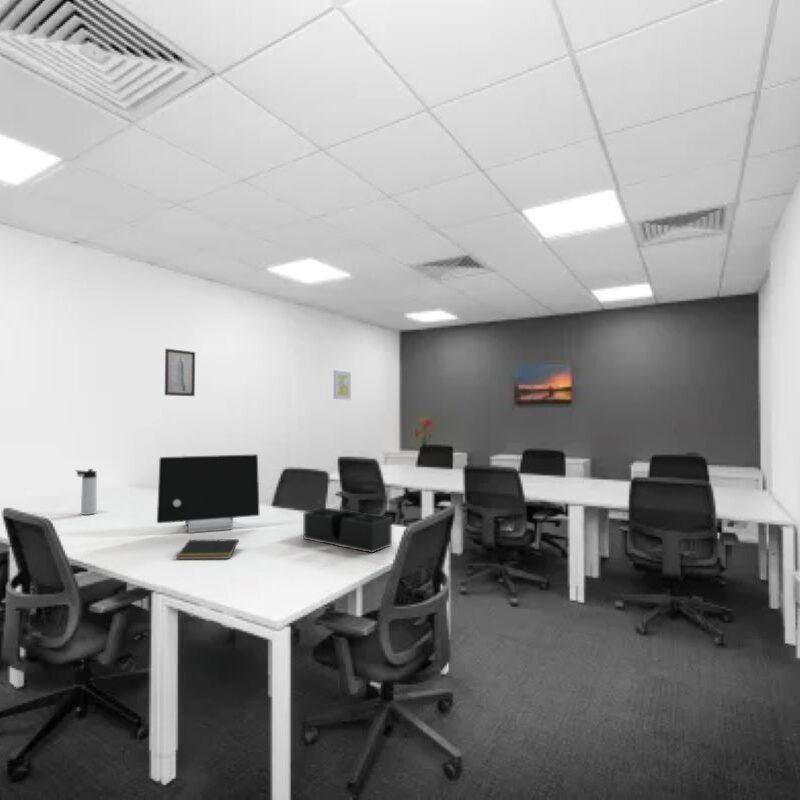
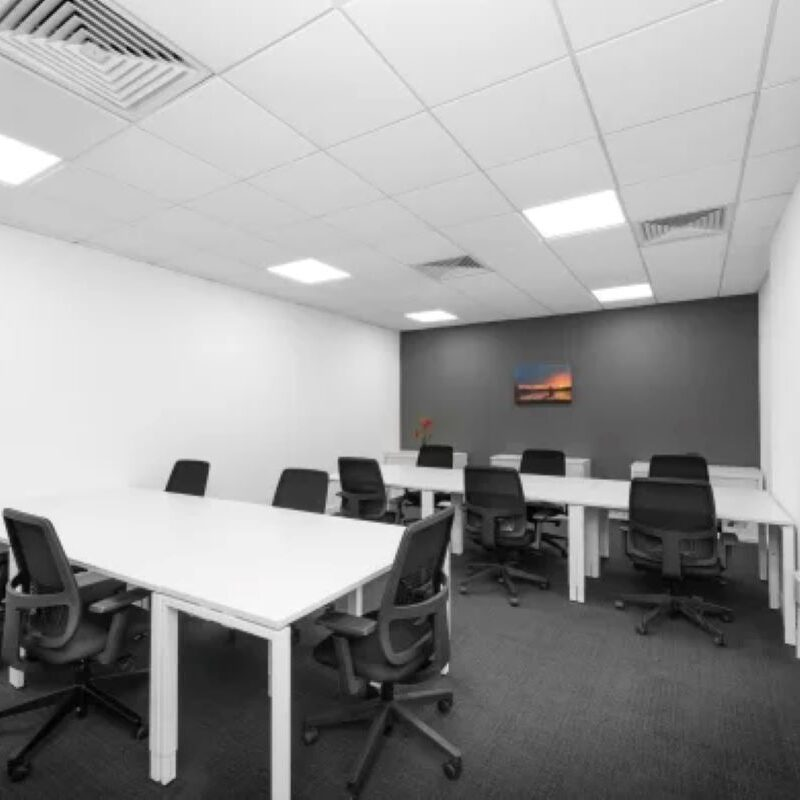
- desk organizer (346, 528)
- wall art (342, 385)
- computer monitor (210, 491)
- notepad (208, 549)
- thermos bottle (85, 491)
- wall art (180, 373)
